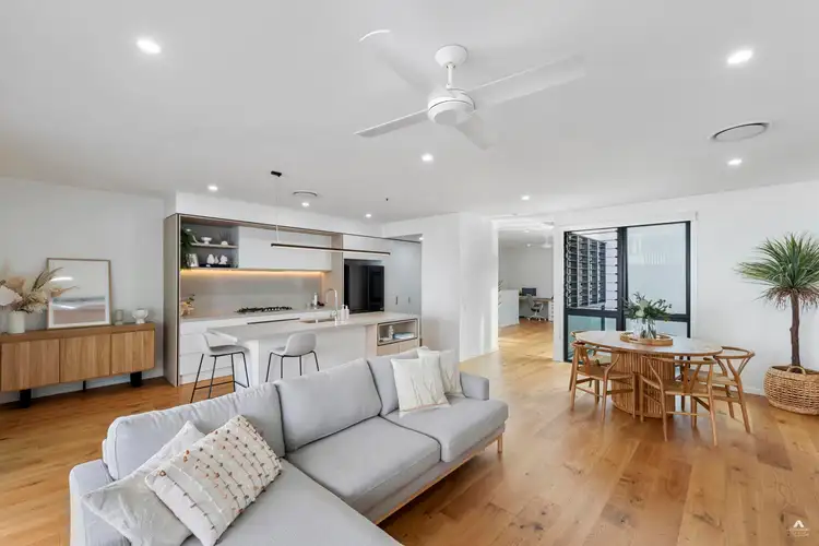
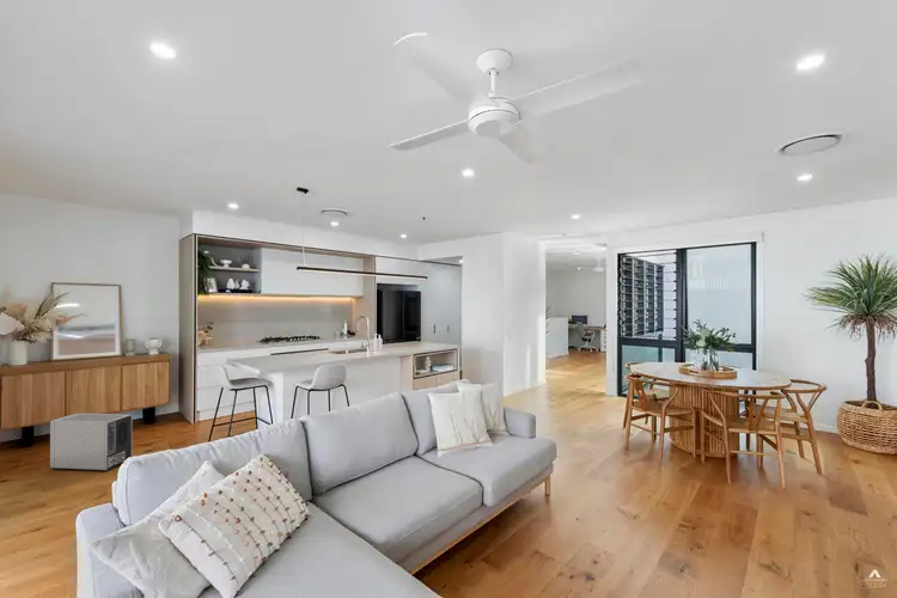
+ air purifier (91, 441)
